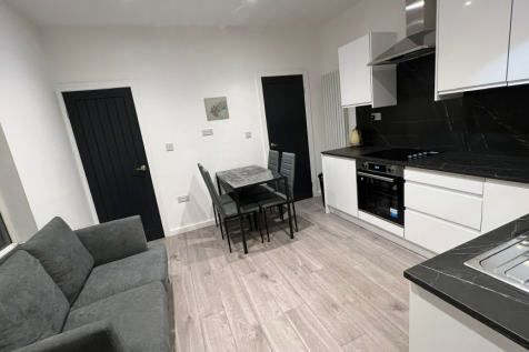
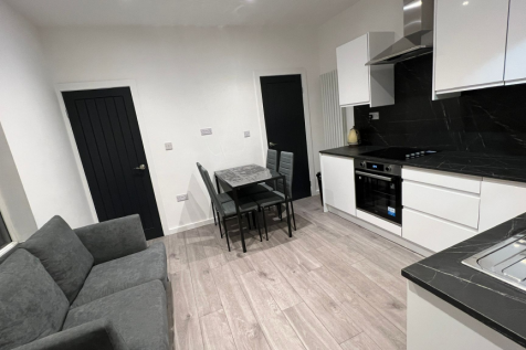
- wall art (217, 109)
